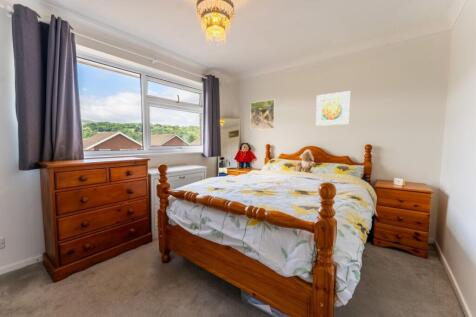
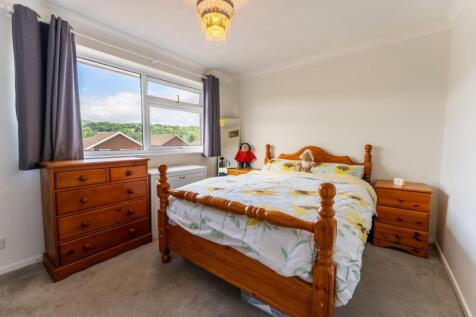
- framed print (262, 115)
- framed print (332, 109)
